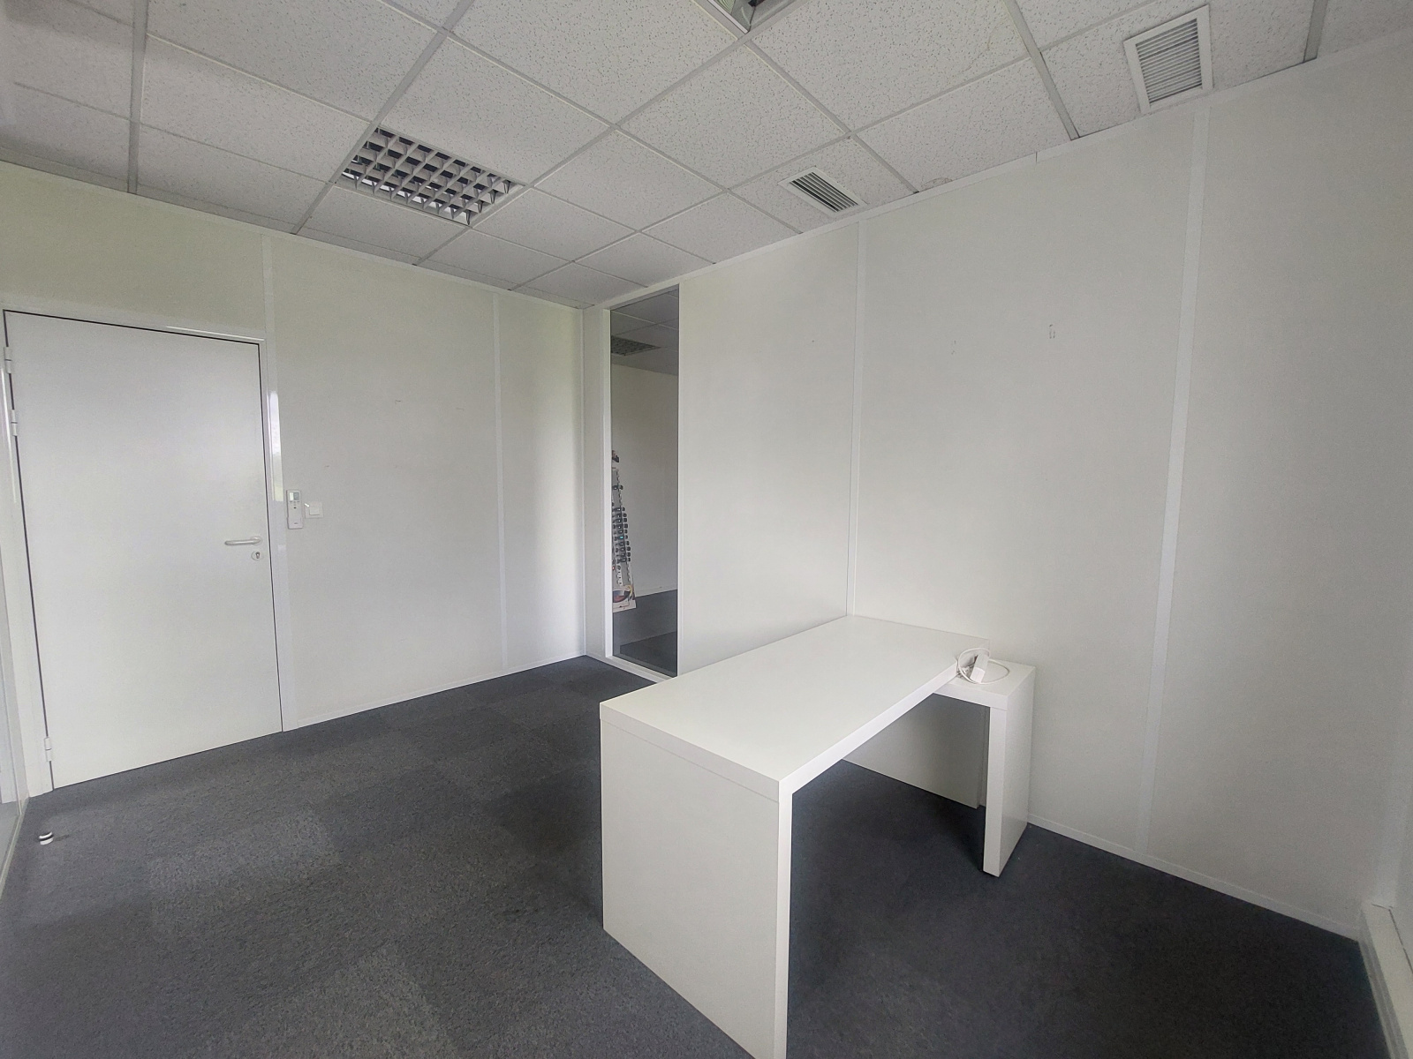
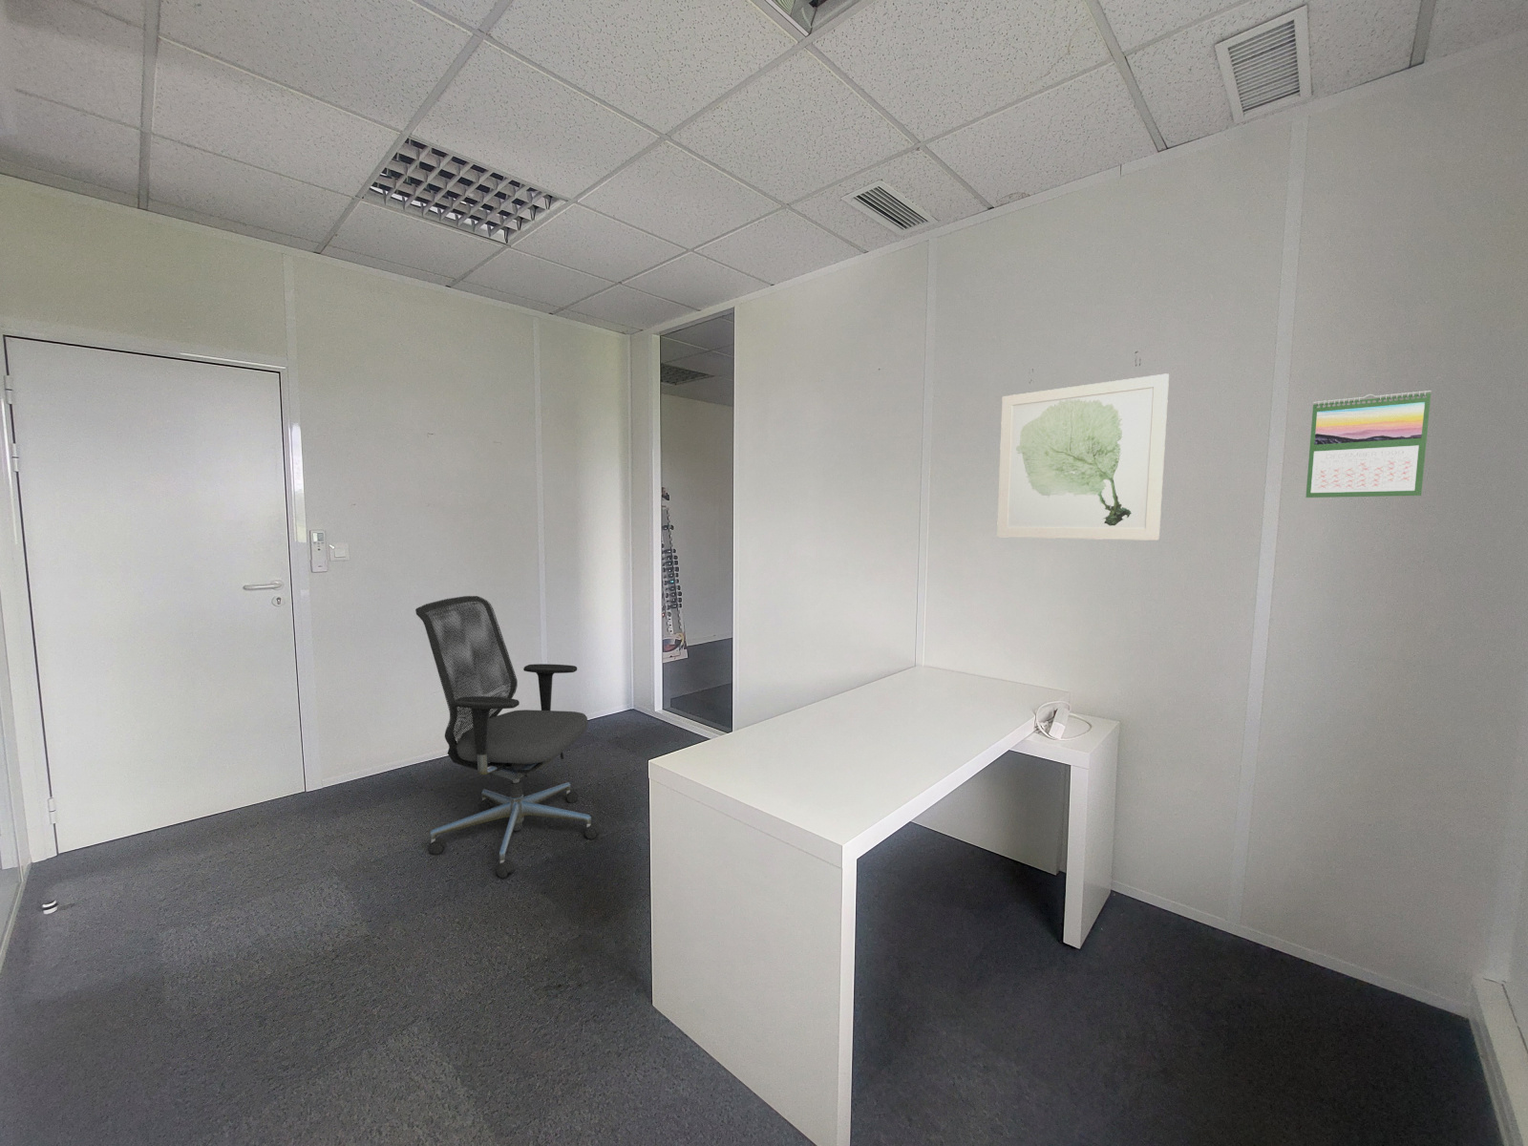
+ office chair (522, 719)
+ calendar (1364, 445)
+ wall art (1074, 462)
